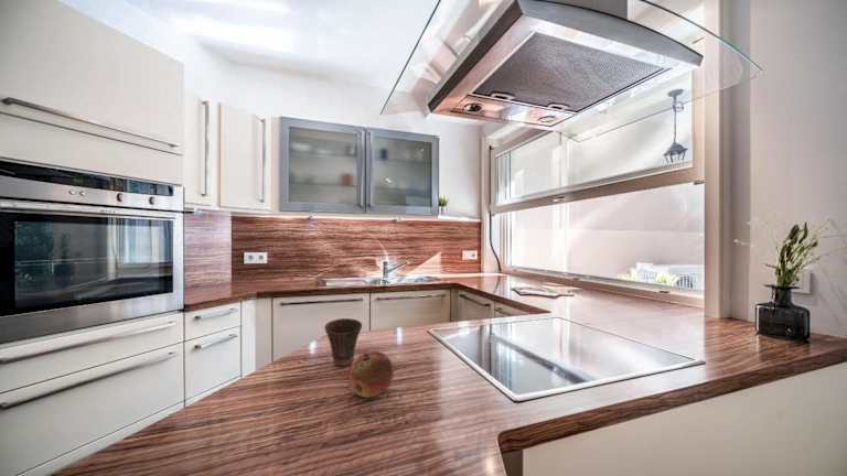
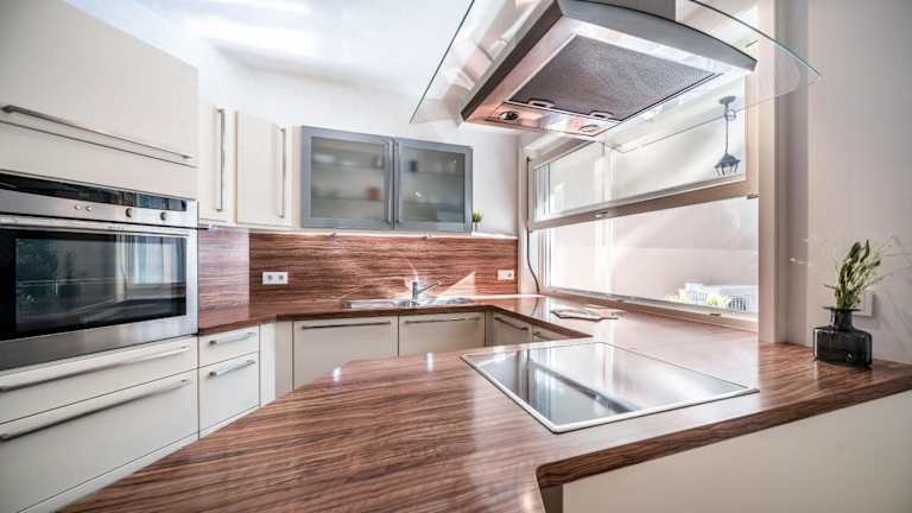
- fruit (371, 372)
- cup (343, 344)
